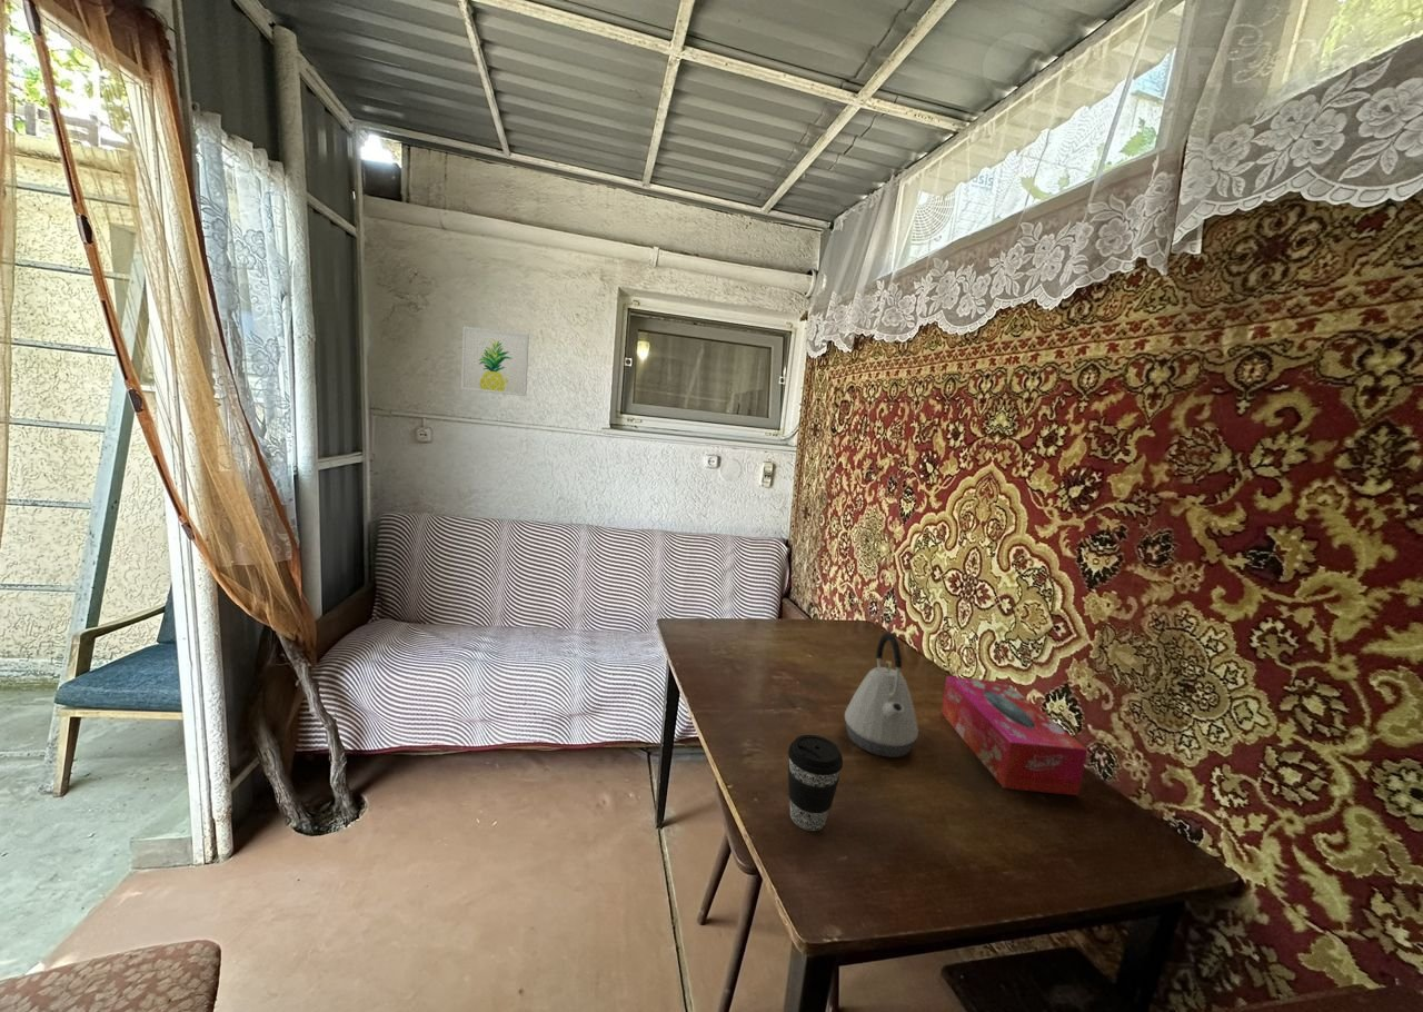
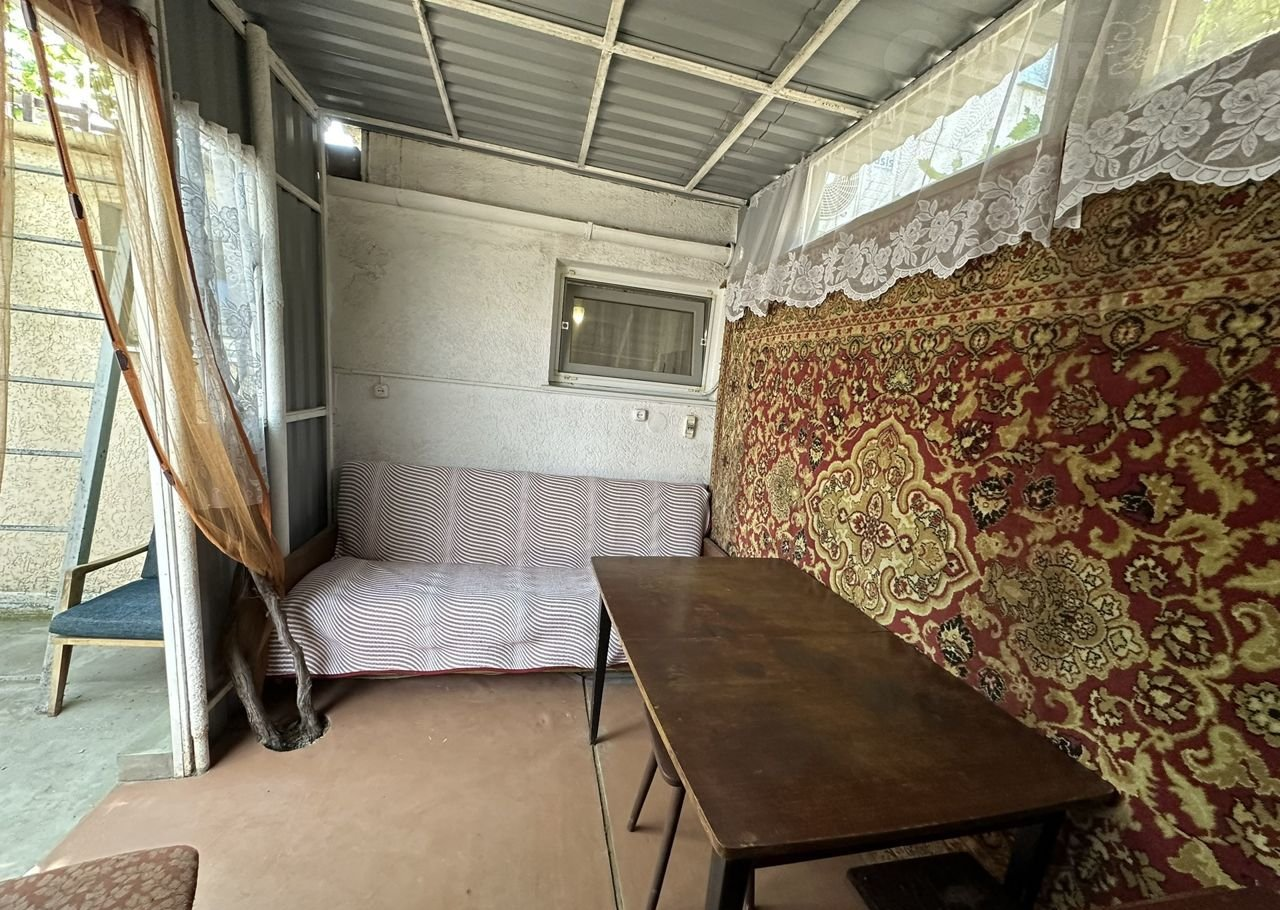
- wall art (495, 361)
- tissue box (1004, 728)
- kettle (886, 689)
- coffee cup (812, 782)
